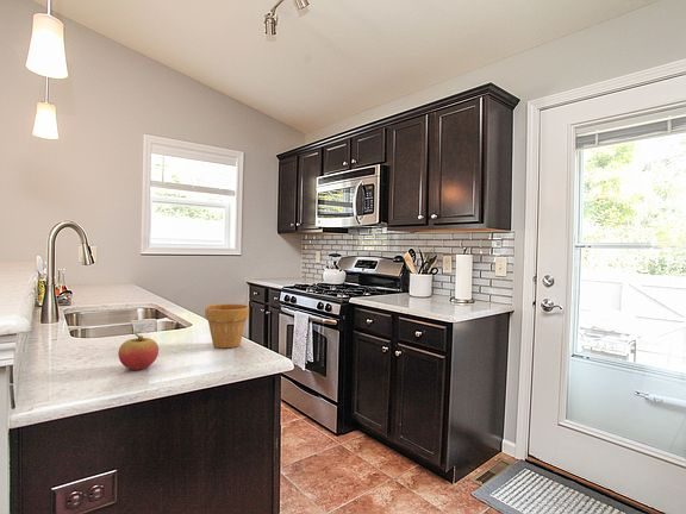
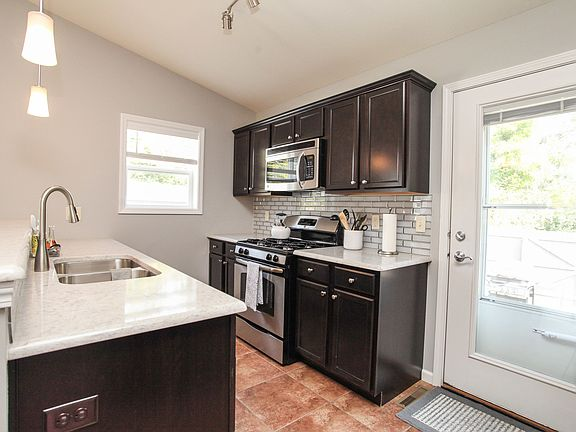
- flower pot (226, 325)
- fruit (138, 349)
